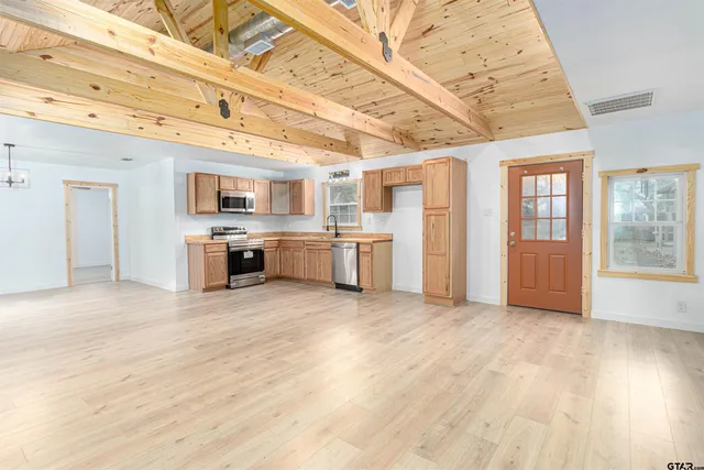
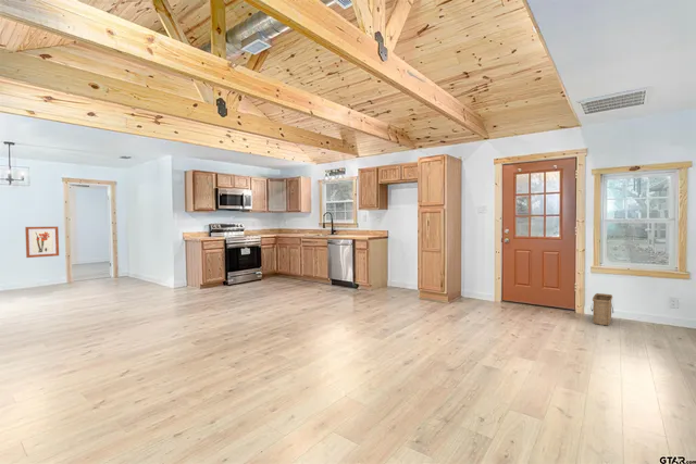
+ basket (602, 309)
+ wall art (42, 241)
